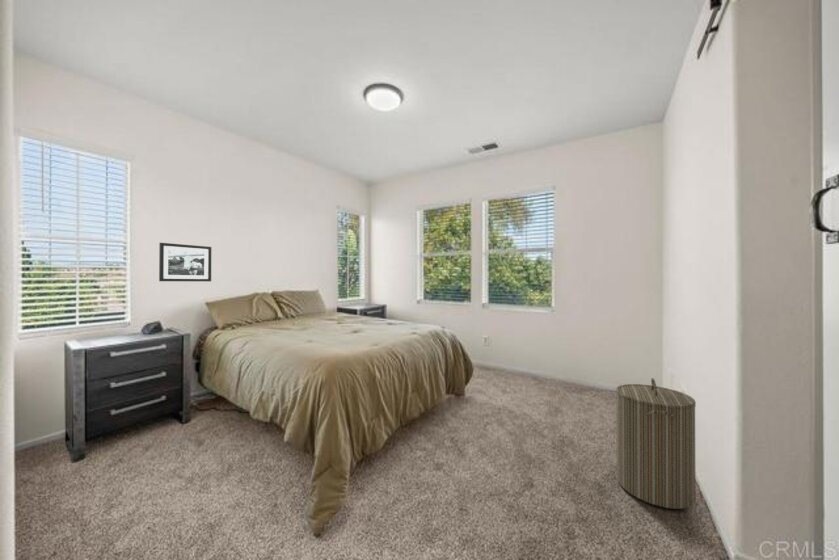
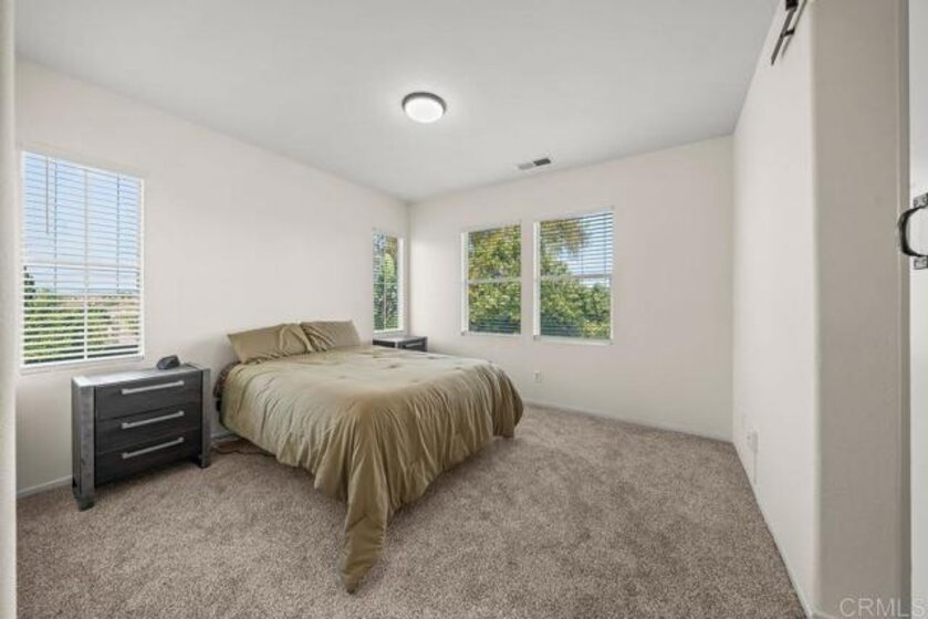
- laundry hamper (653, 433)
- picture frame (186, 263)
